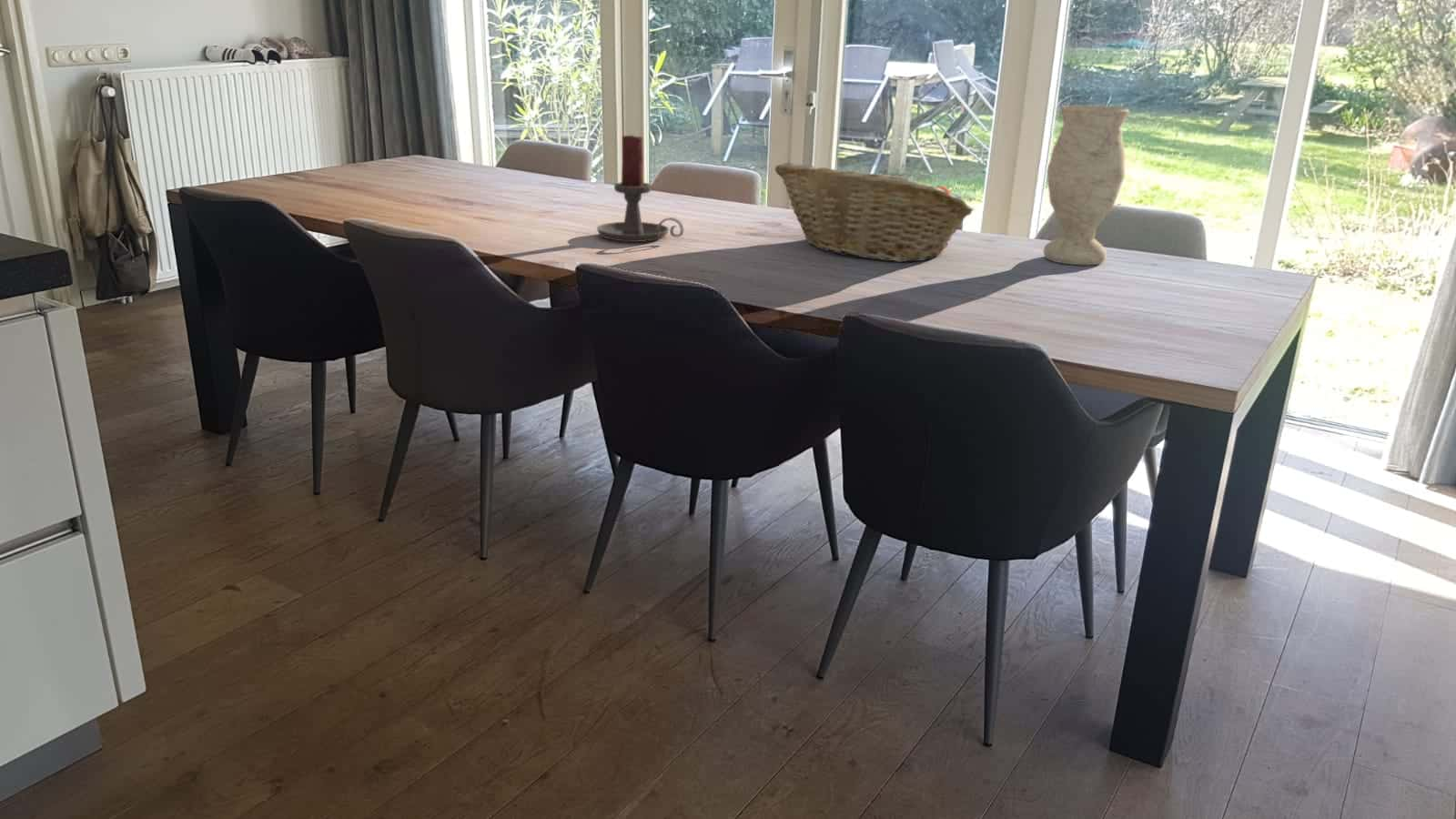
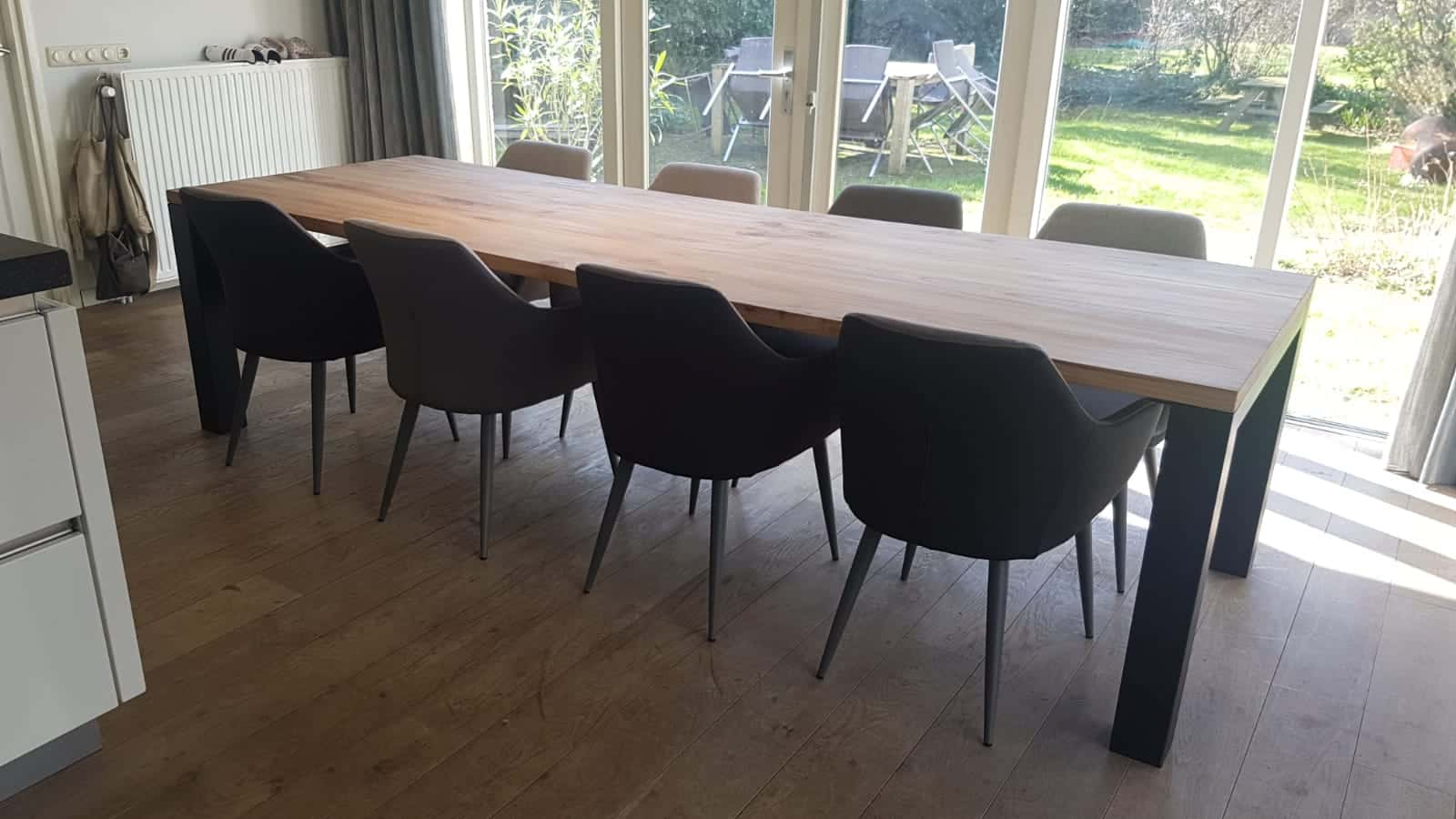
- vase (1084, 185)
- fruit basket (870, 206)
- candle holder (642, 187)
